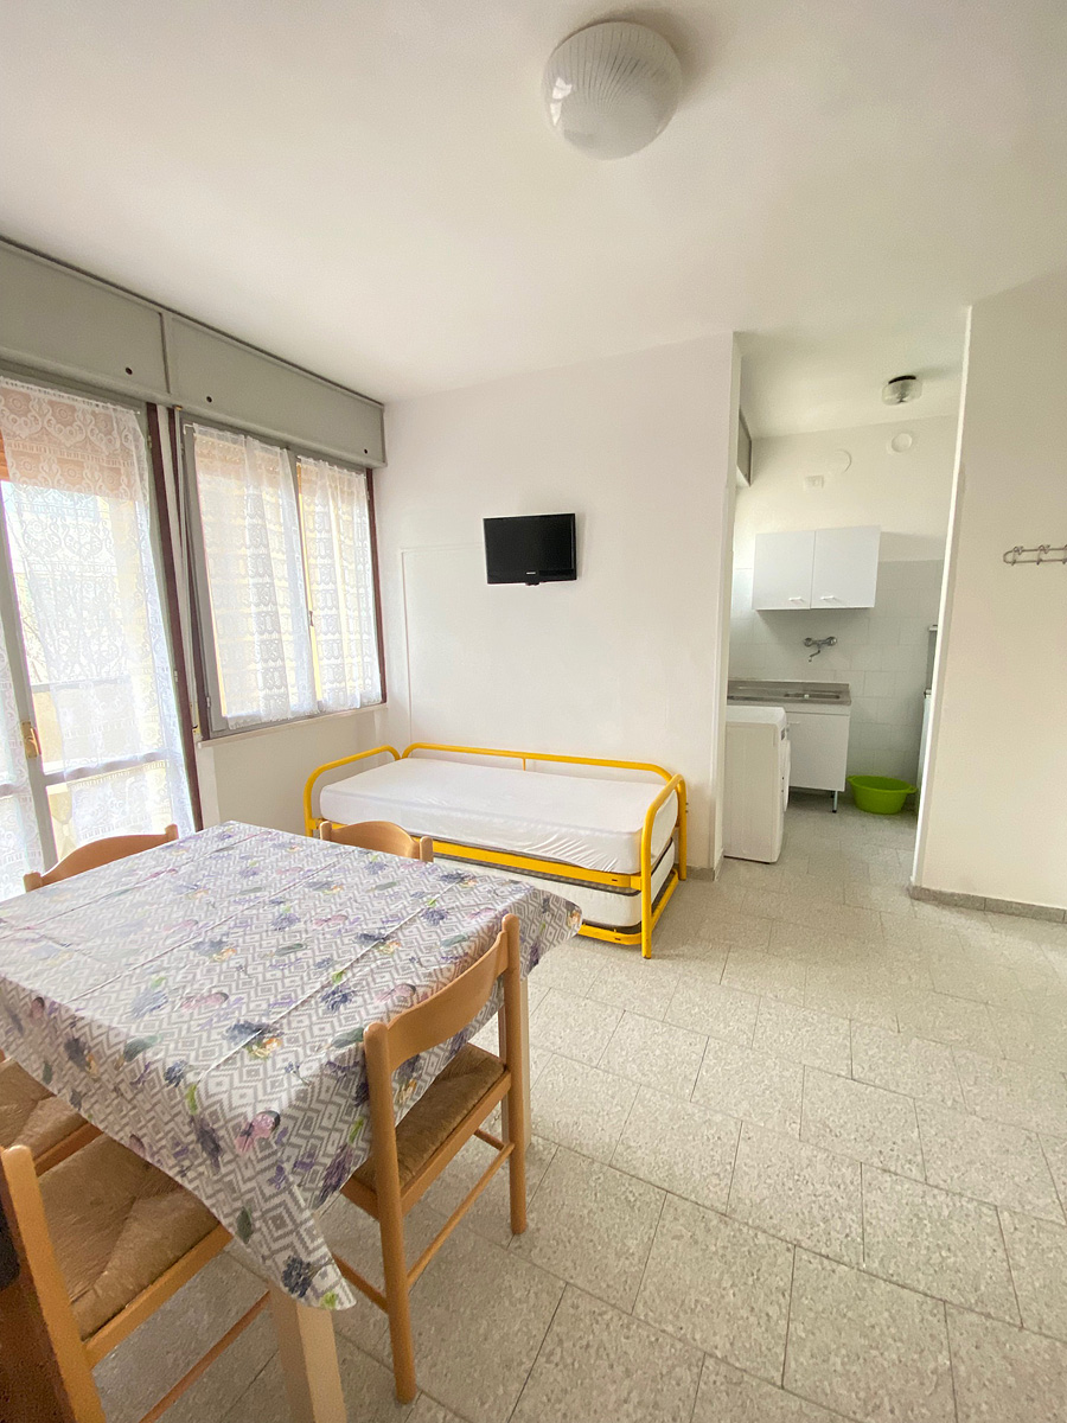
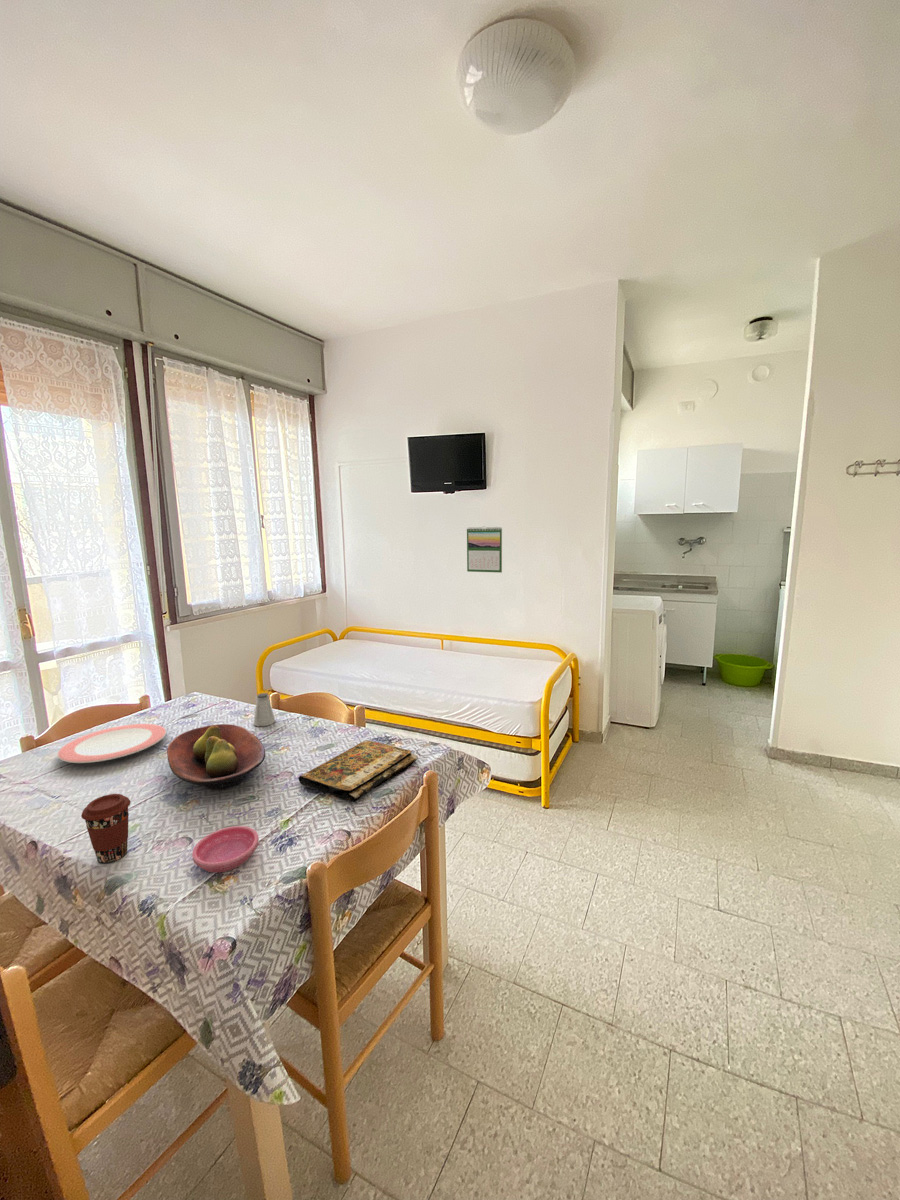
+ saltshaker (263, 708)
+ coffee cup (109, 828)
+ saucer (226, 850)
+ plate (114, 743)
+ book (360, 766)
+ fruit bowl (215, 751)
+ calendar (484, 549)
